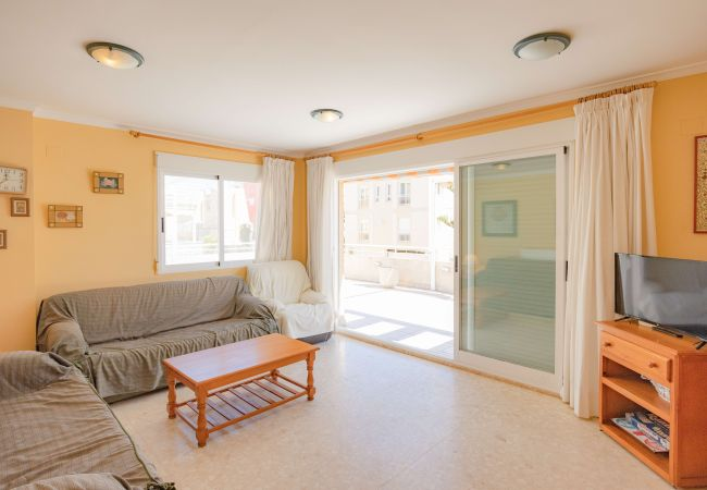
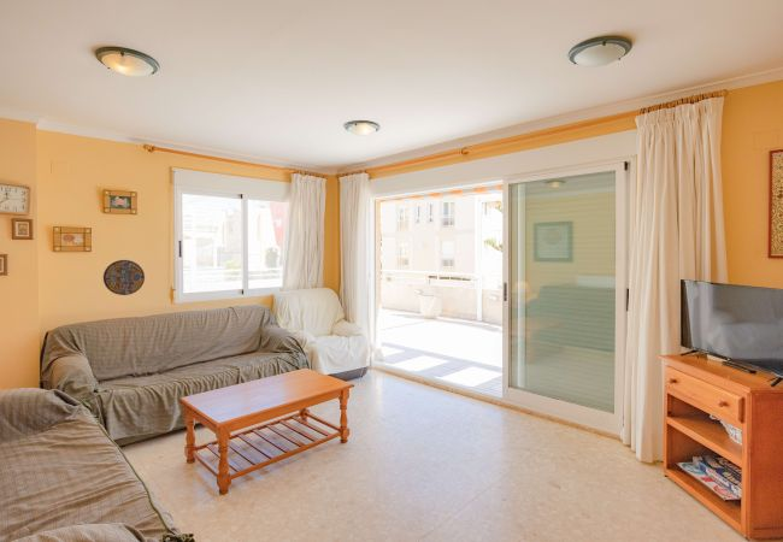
+ manhole cover (124, 277)
